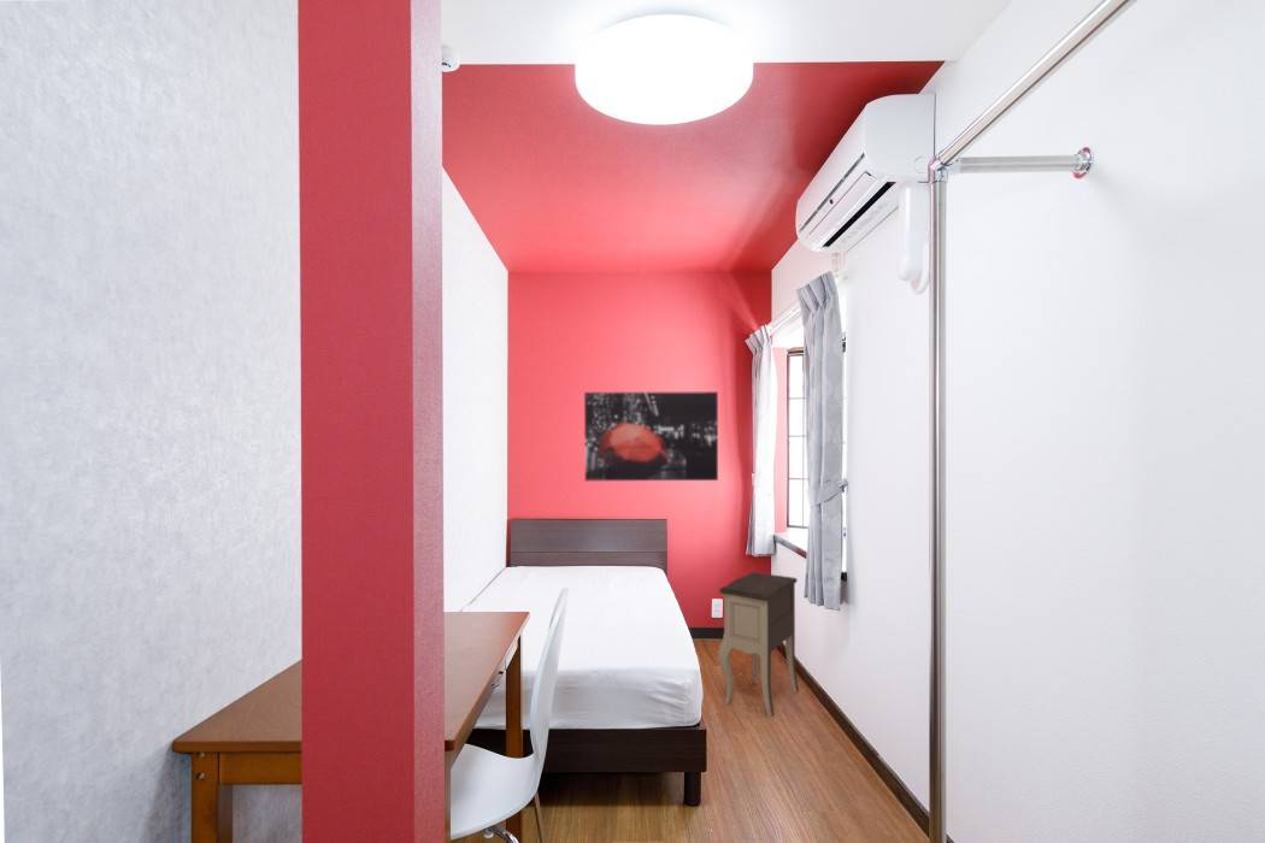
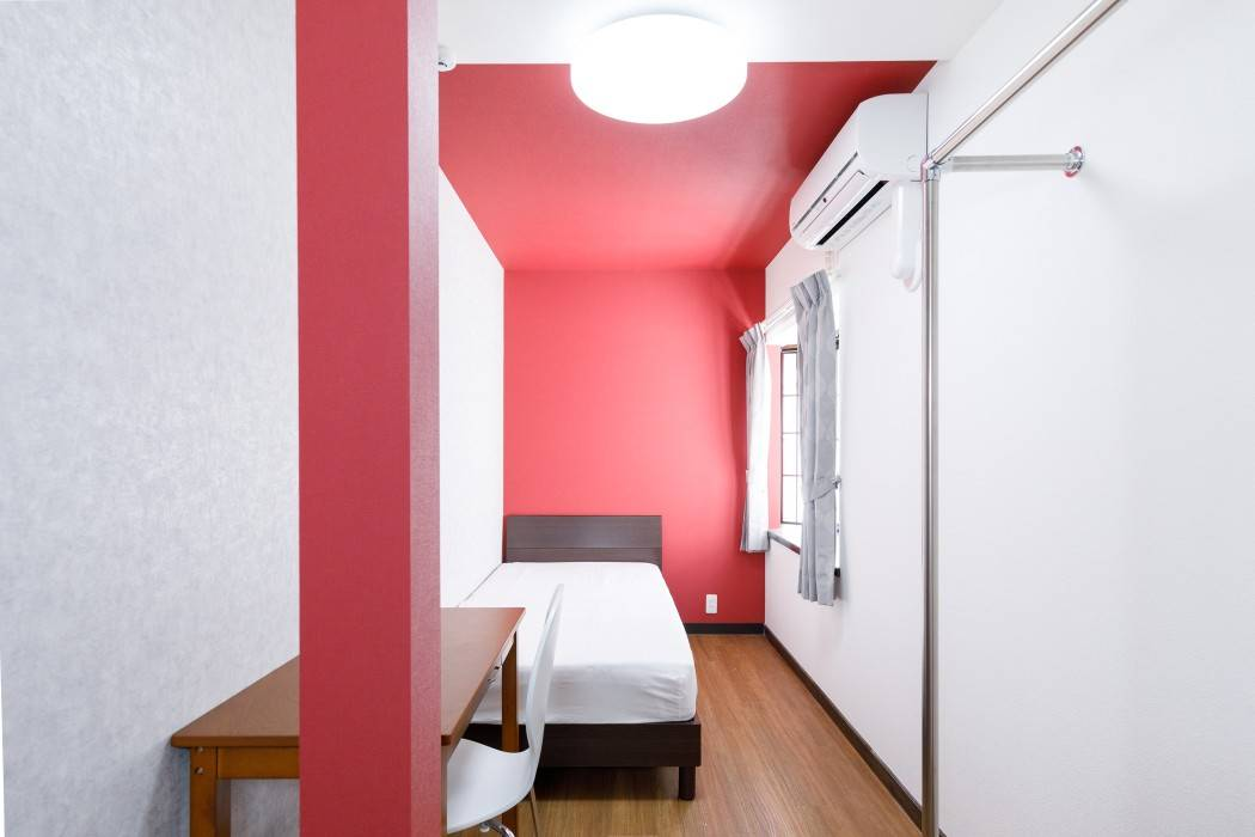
- nightstand (759, 639)
- wall art (651, 436)
